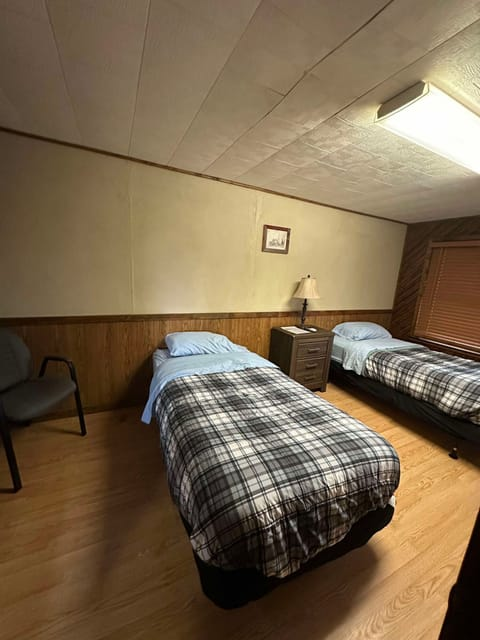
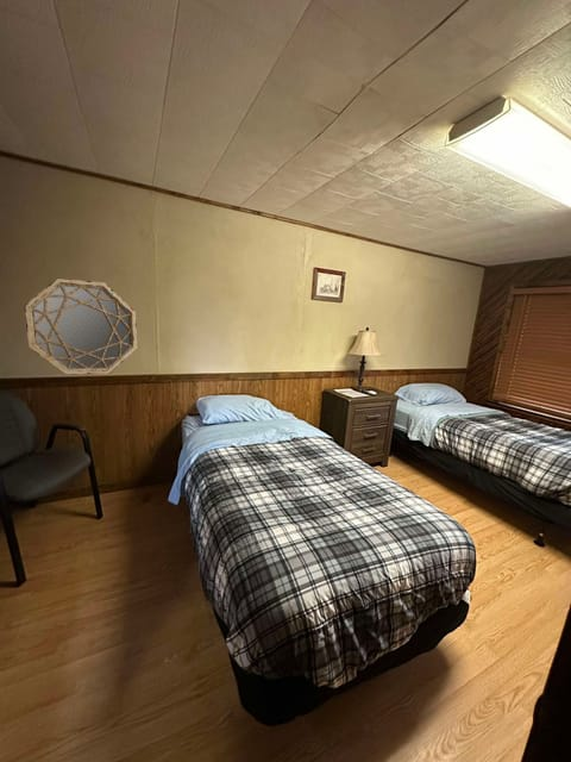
+ home mirror (84, 327)
